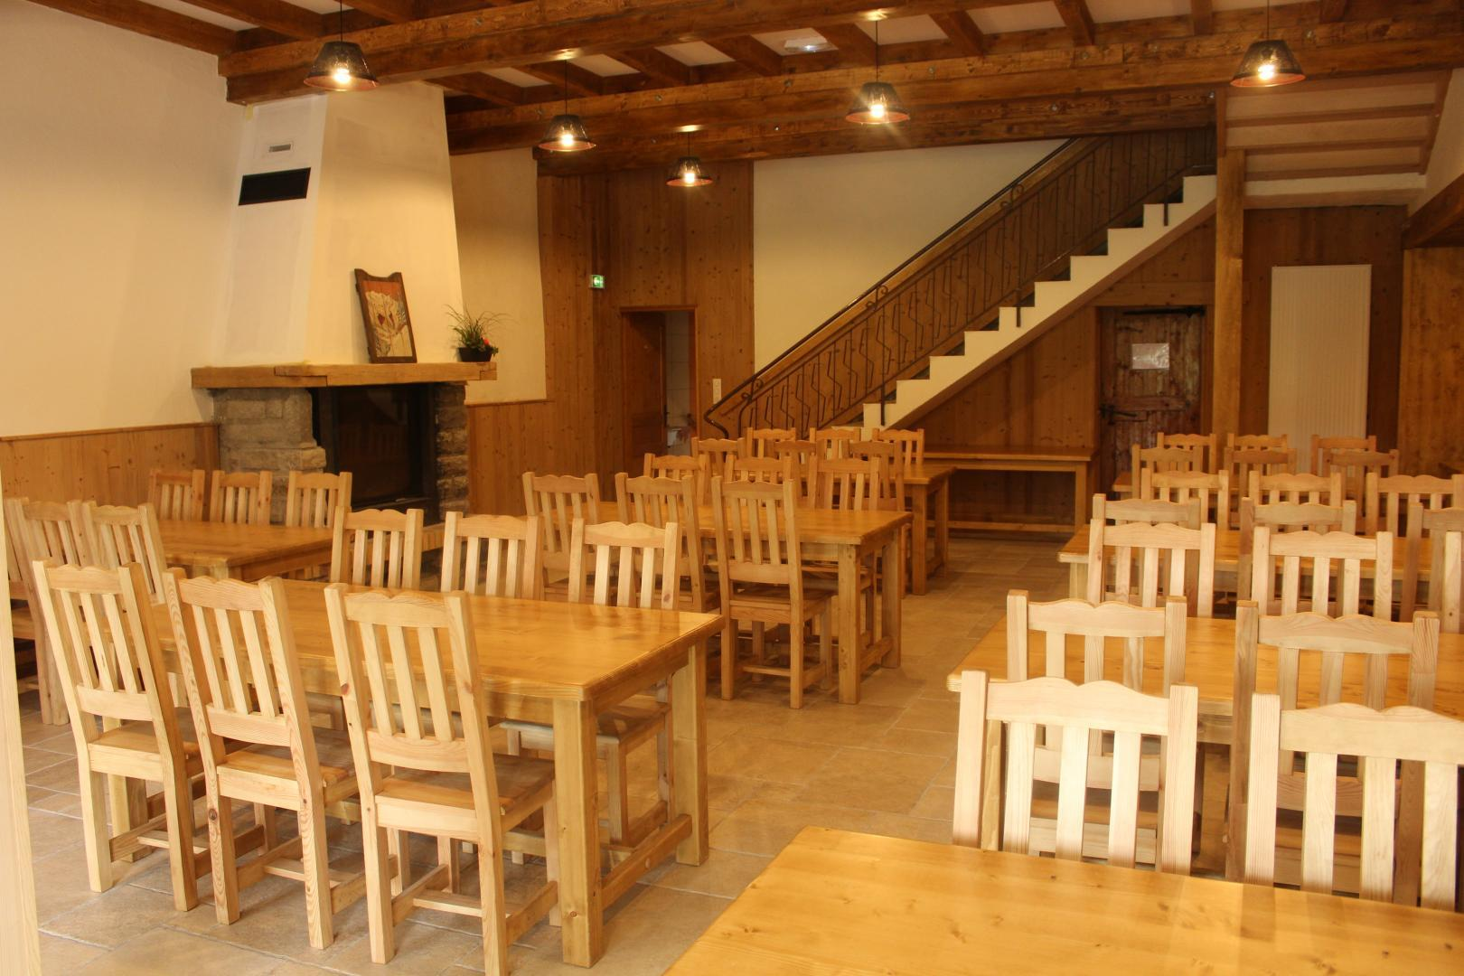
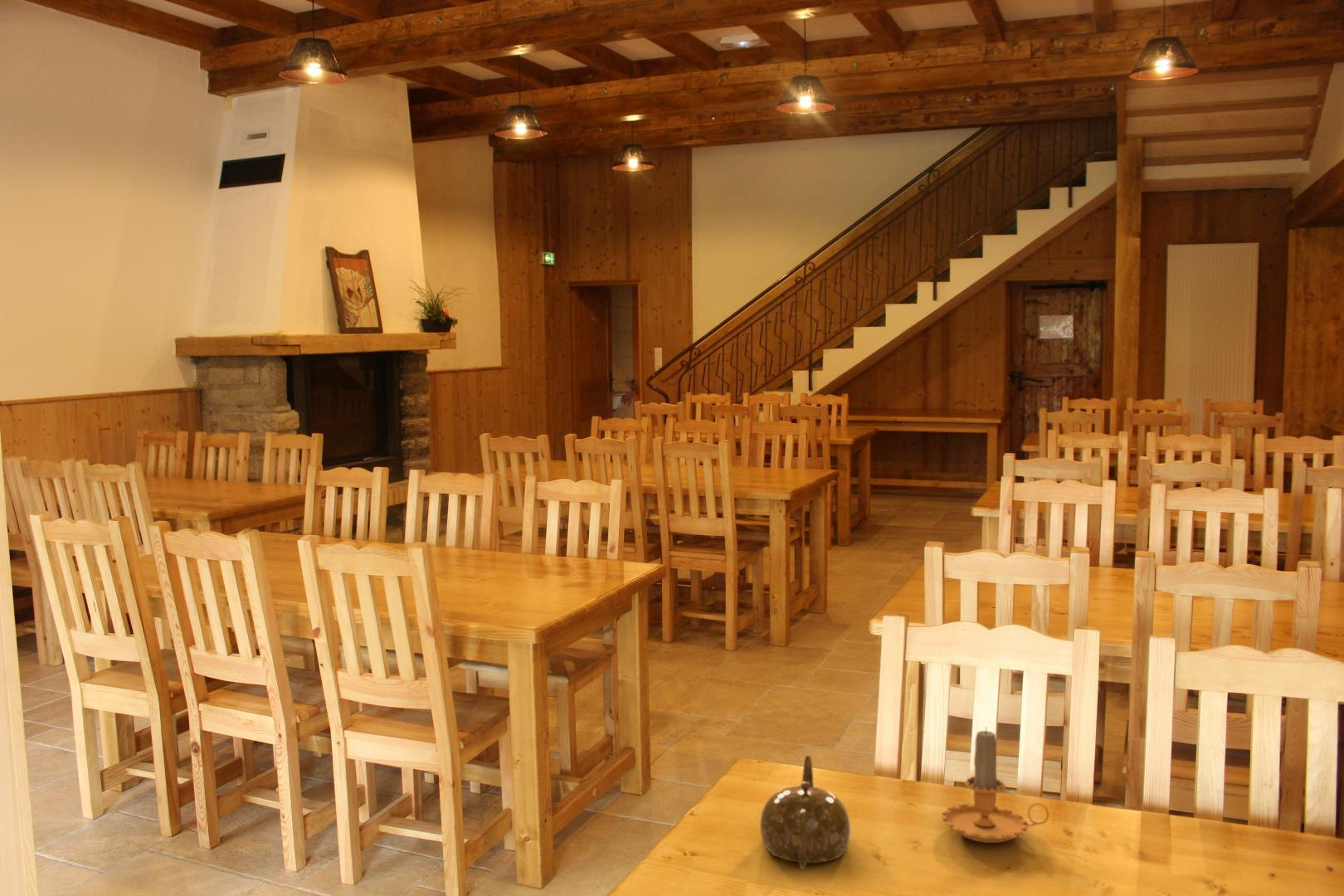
+ candle (995, 781)
+ teapot (805, 811)
